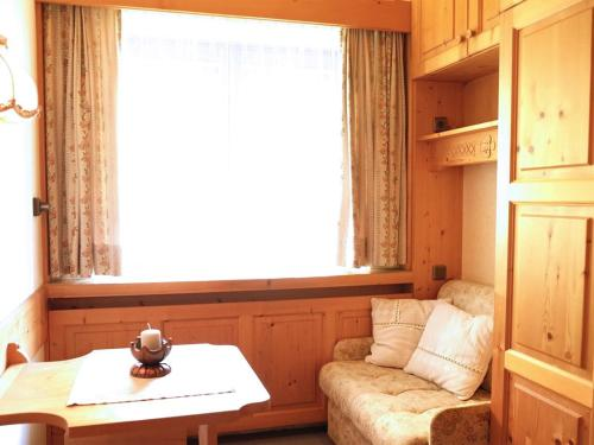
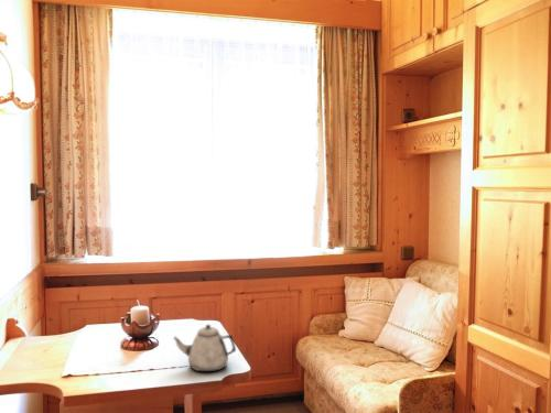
+ teapot (204, 345)
